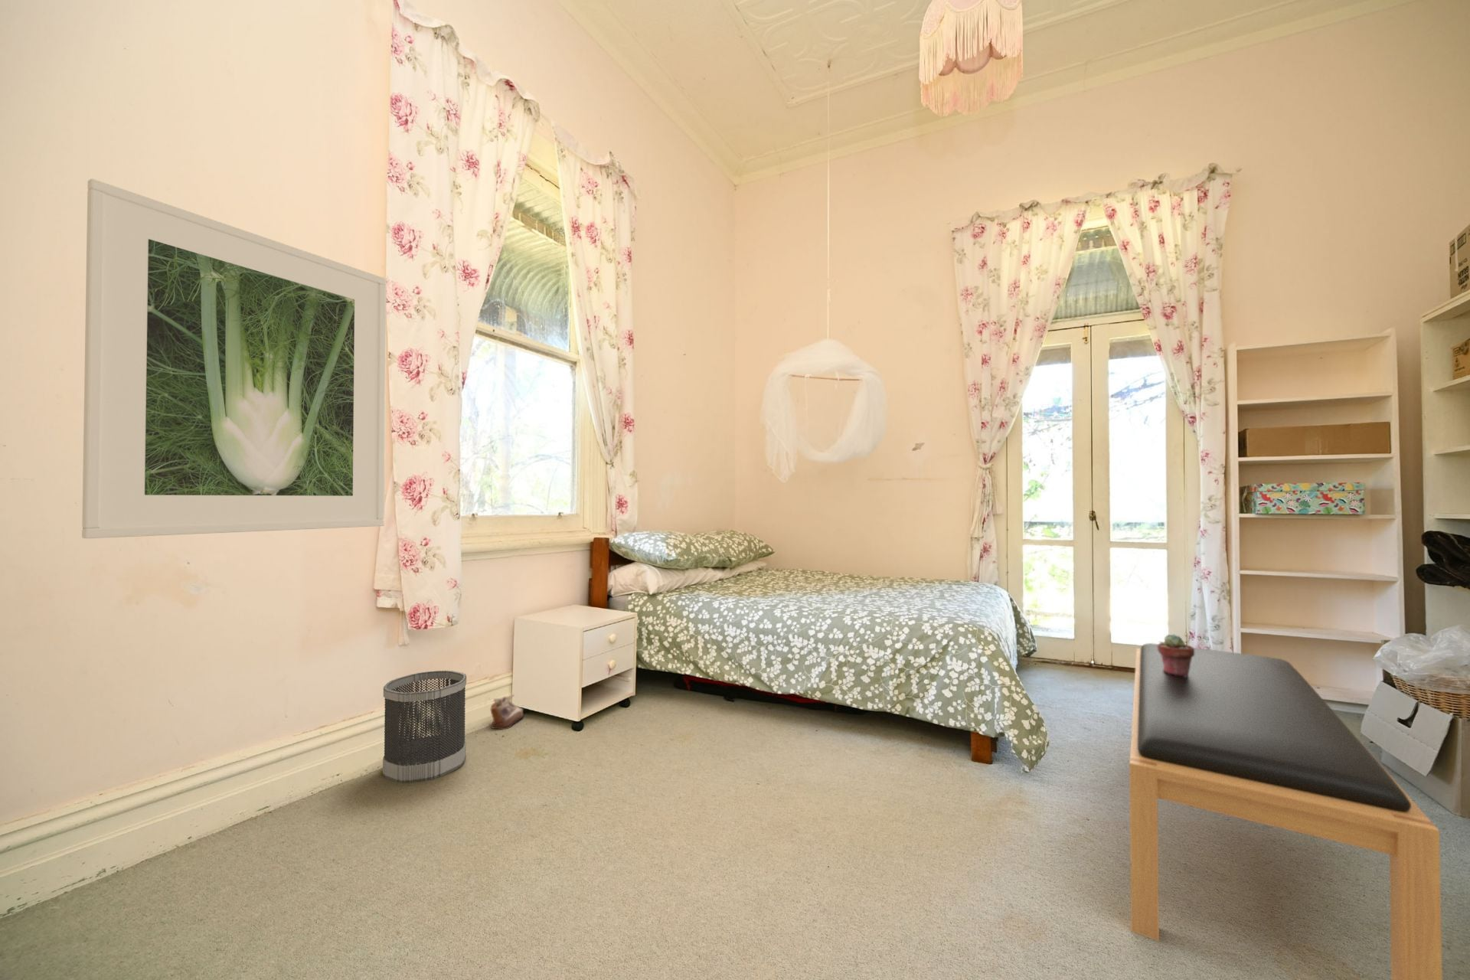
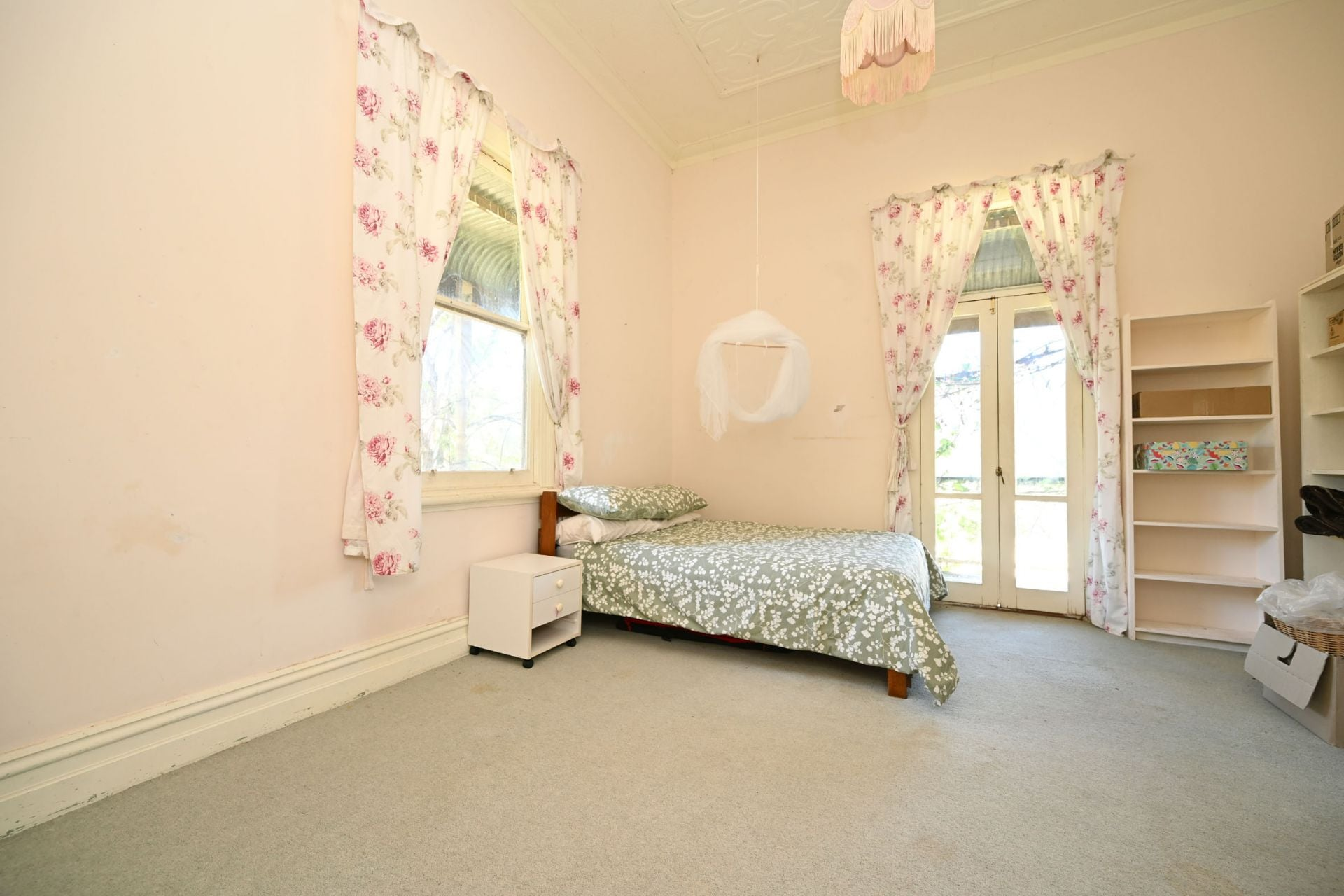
- wastebasket (425, 723)
- bench (1232, 763)
- shoe (506, 709)
- potted succulent (1175, 653)
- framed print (262, 384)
